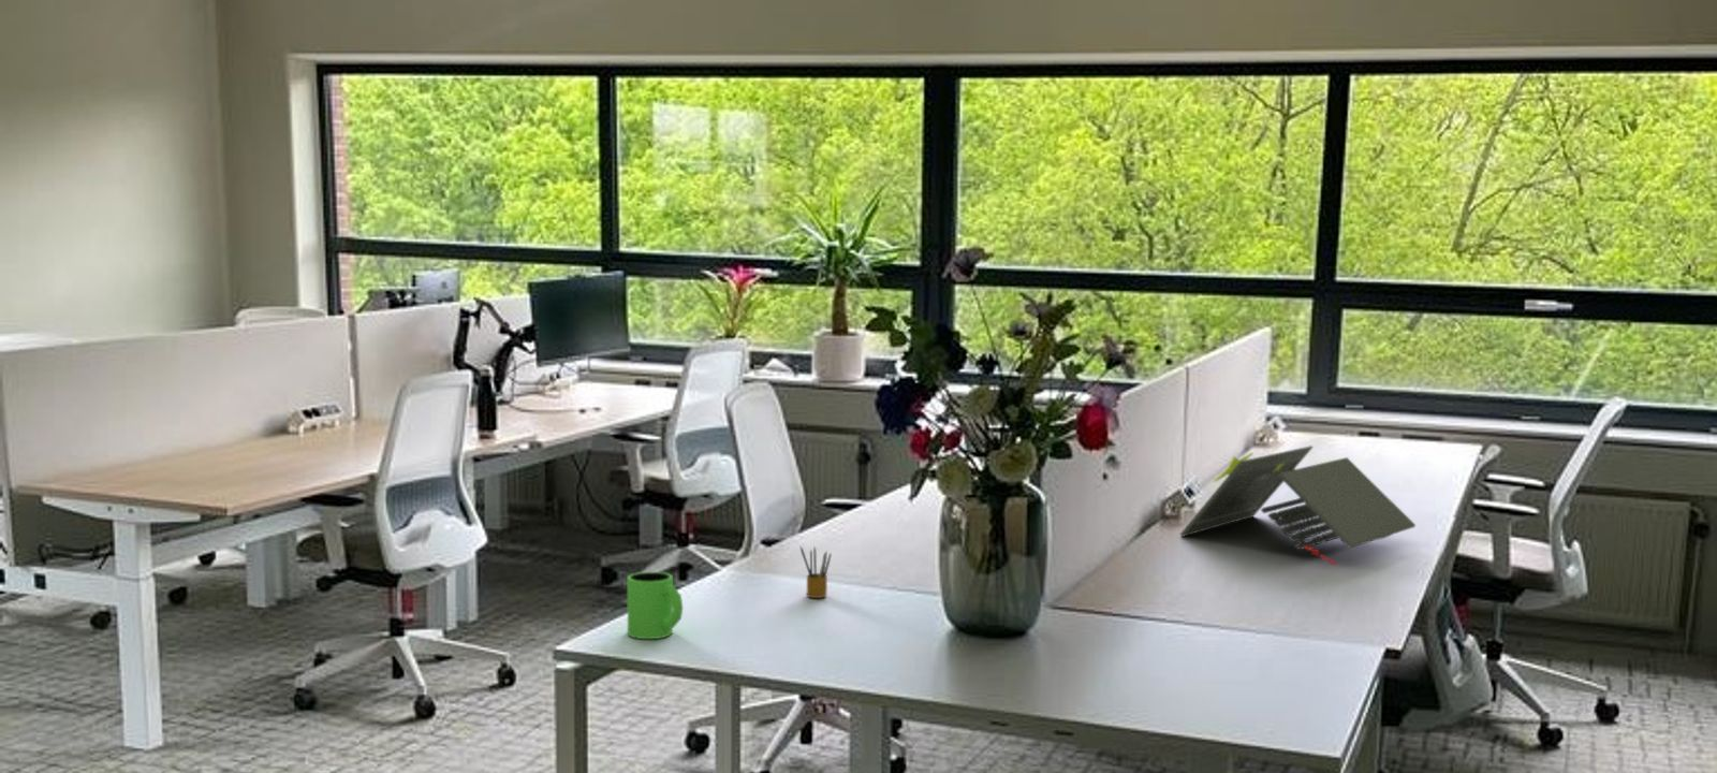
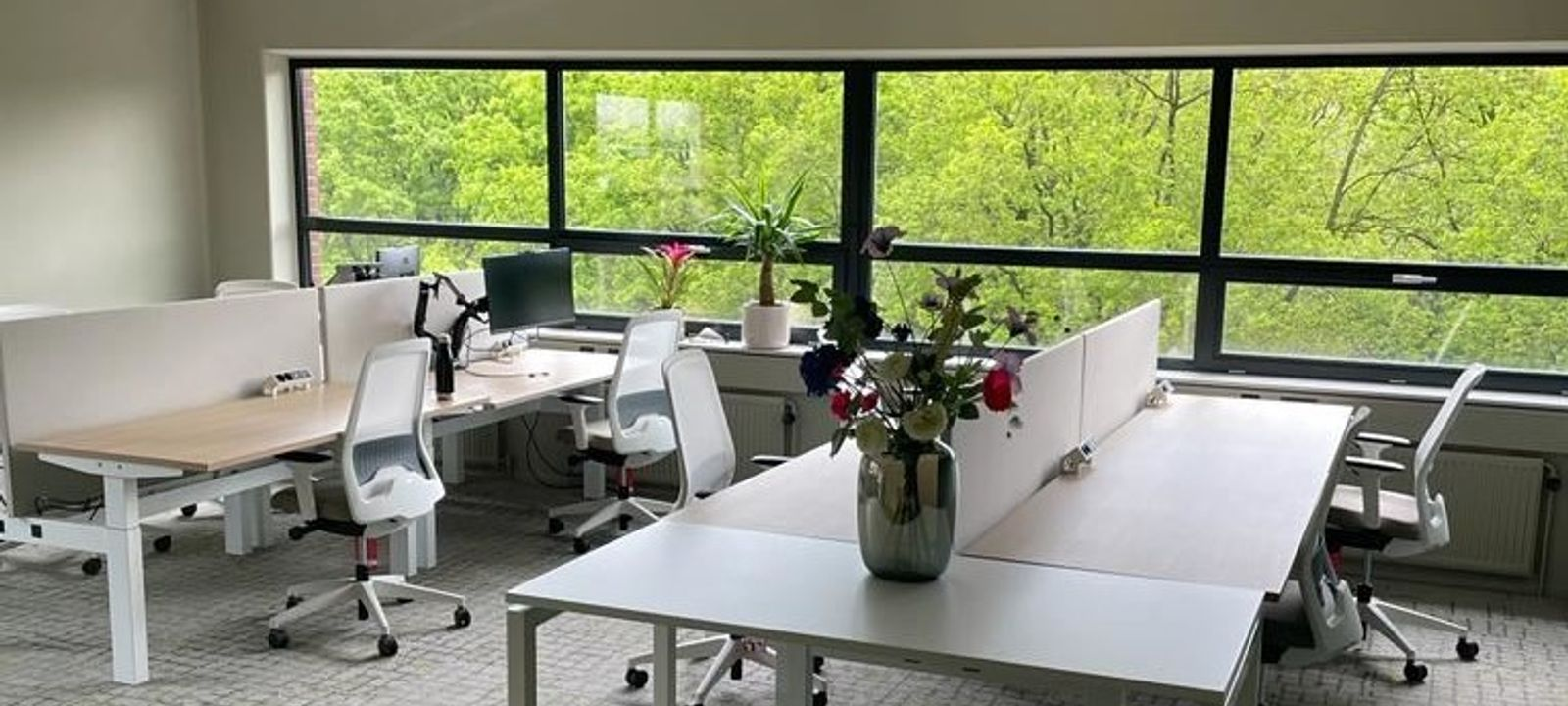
- pencil box (815, 570)
- laptop (1292, 500)
- mug (657, 607)
